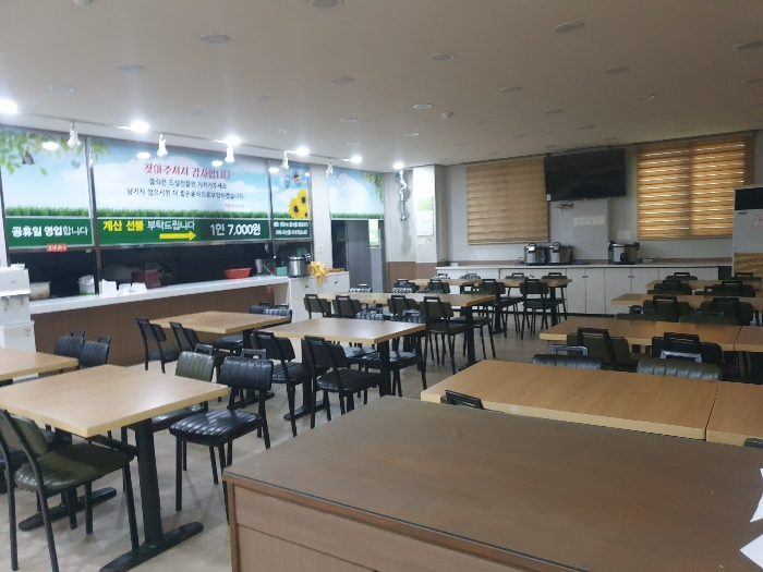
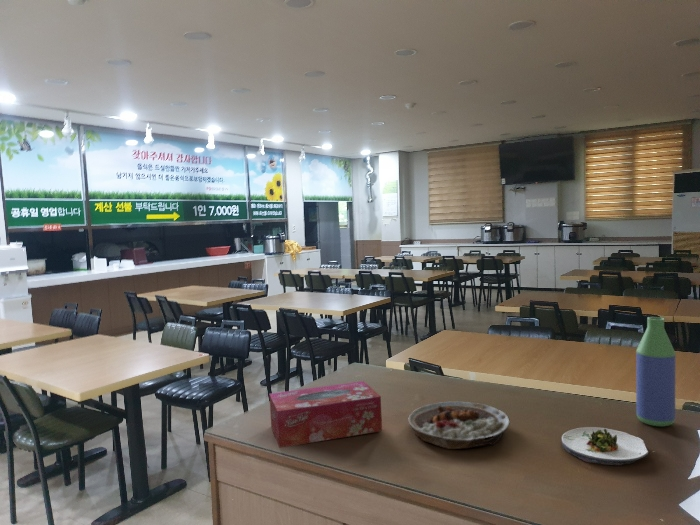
+ bottle (655, 370)
+ plate (458, 419)
+ tissue box (324, 412)
+ salad plate (602, 439)
